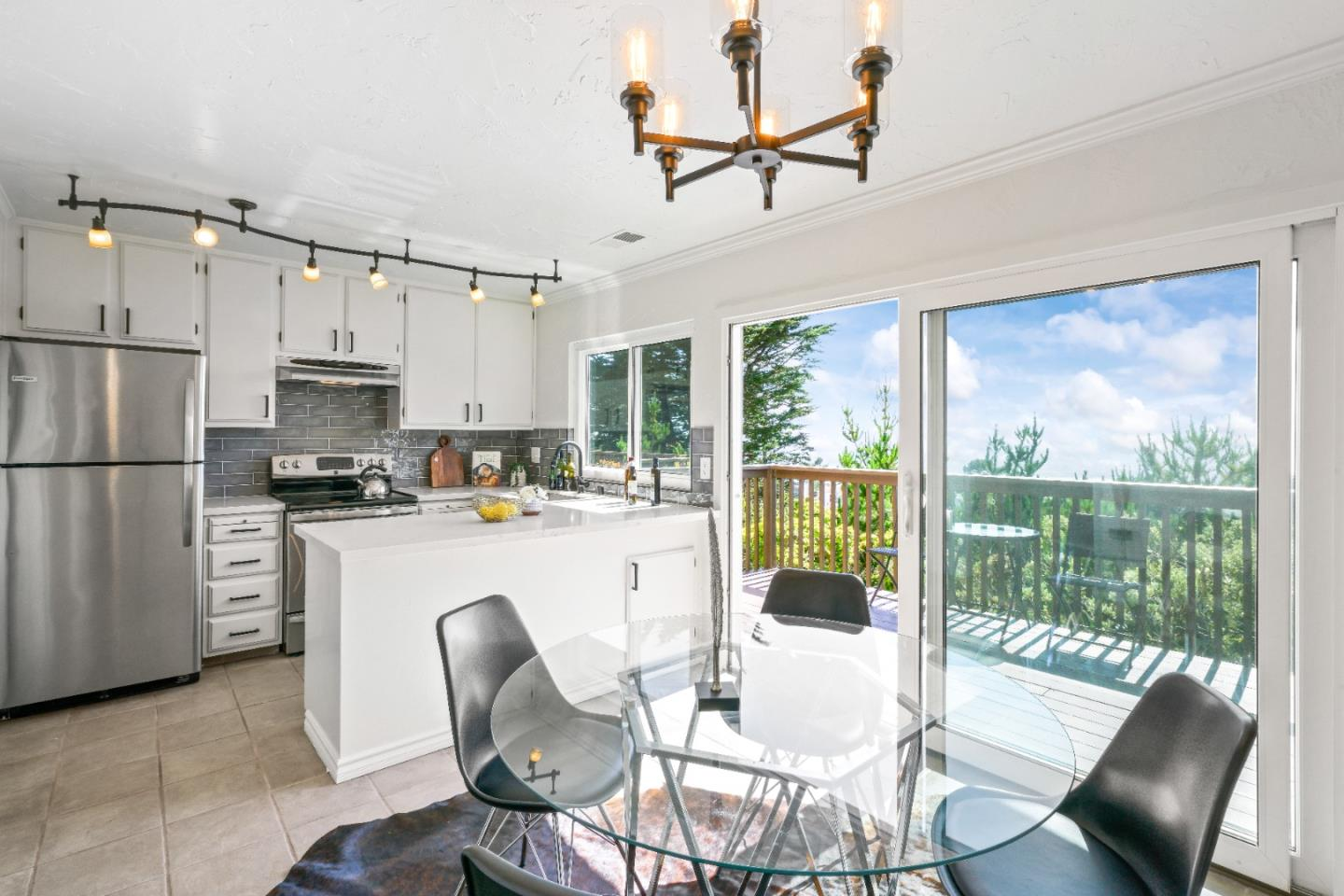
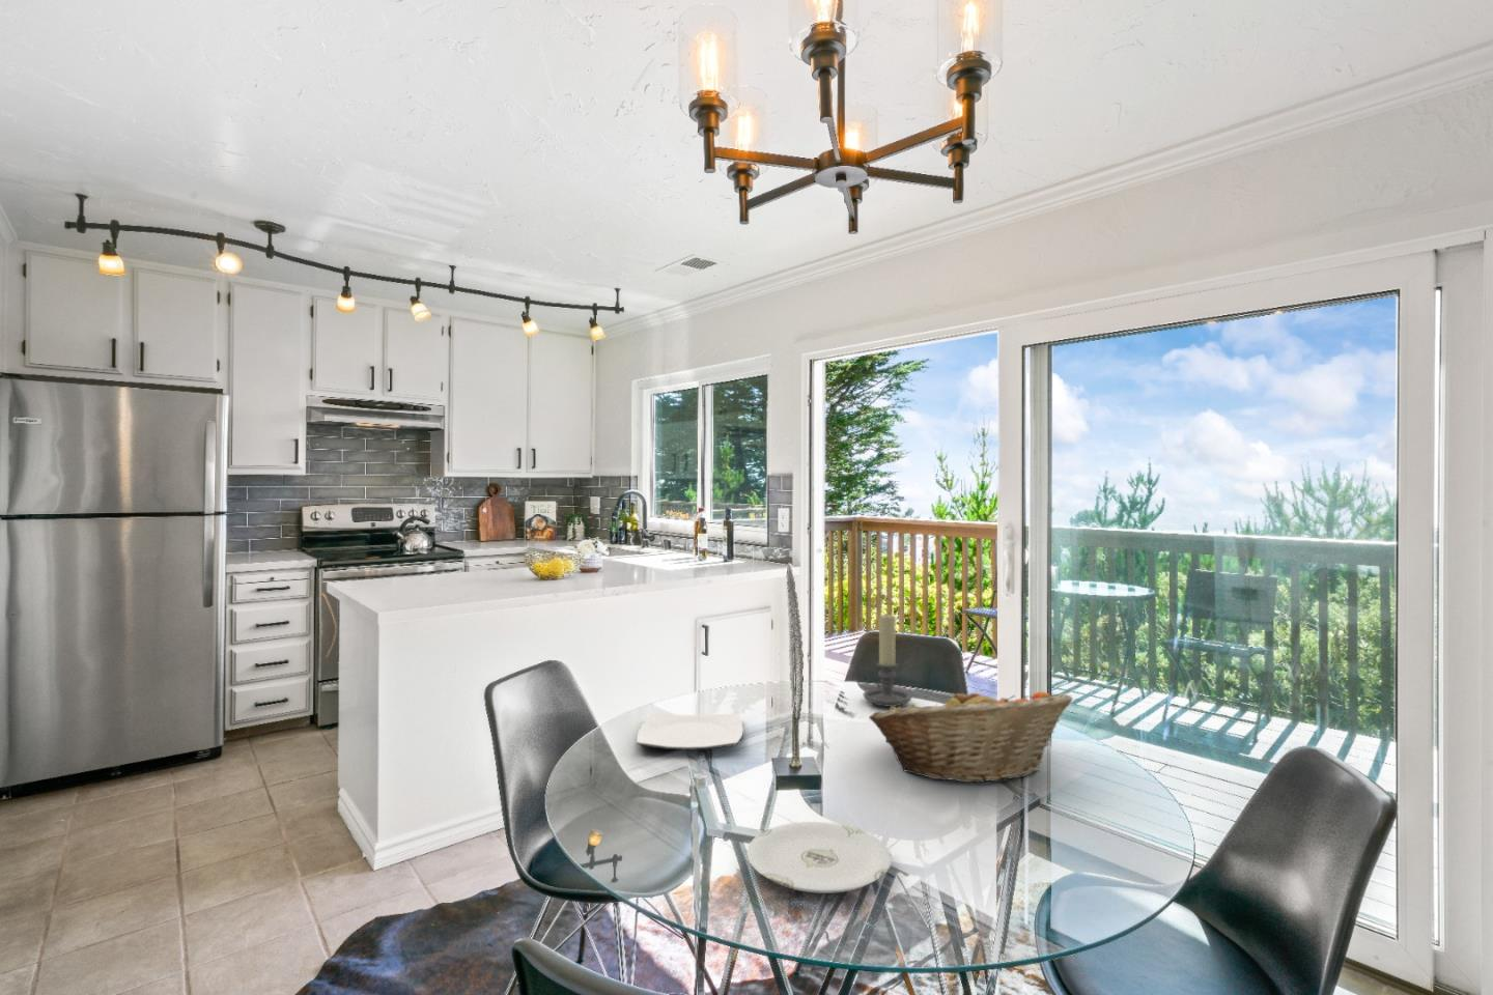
+ plate (691, 732)
+ plate (818, 858)
+ candle holder (885, 657)
+ fruit basket (970, 723)
